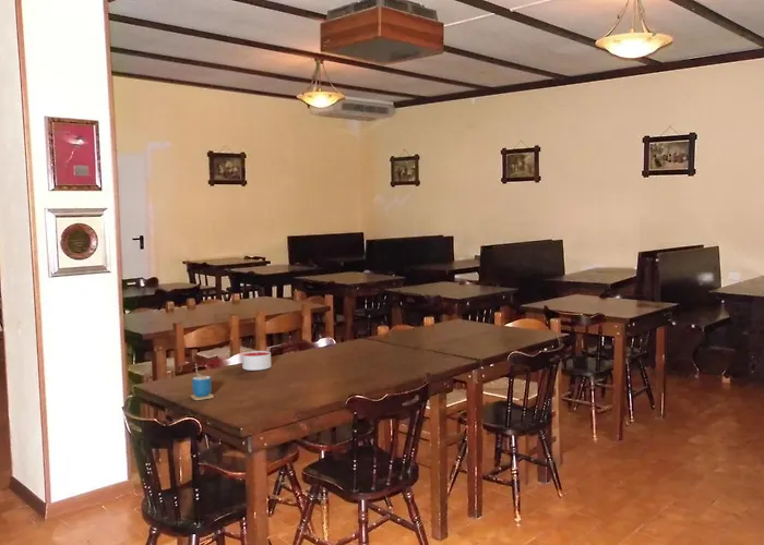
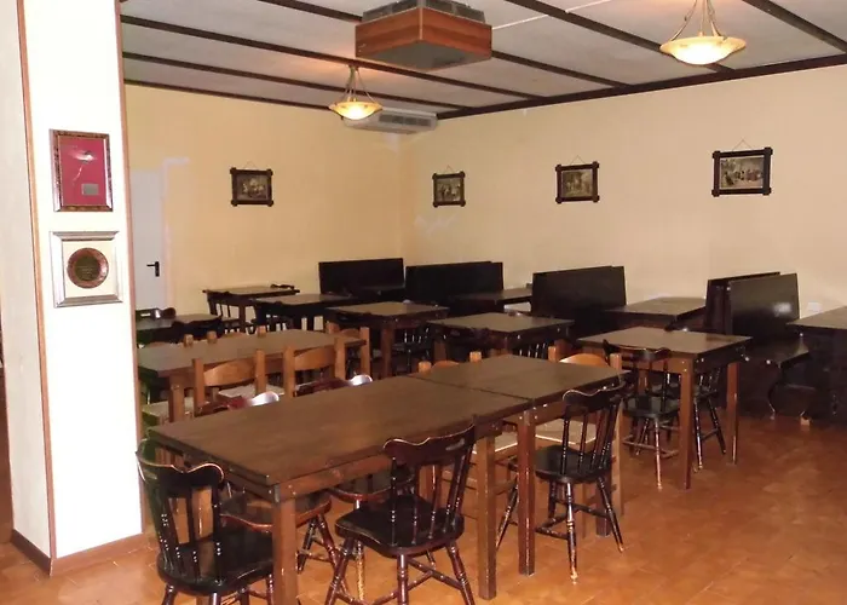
- candle (256, 360)
- cup (201, 380)
